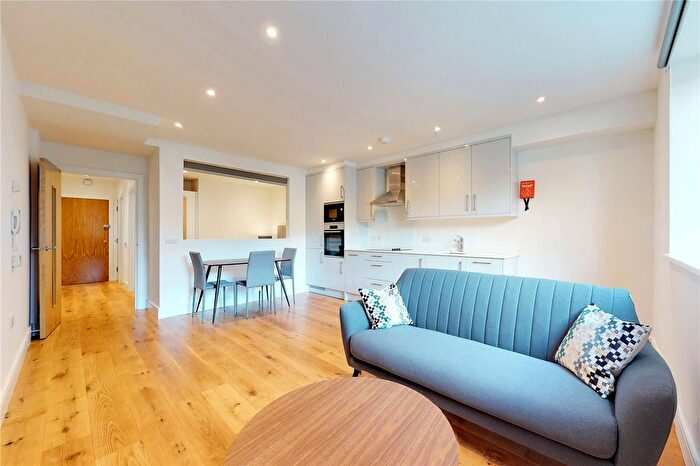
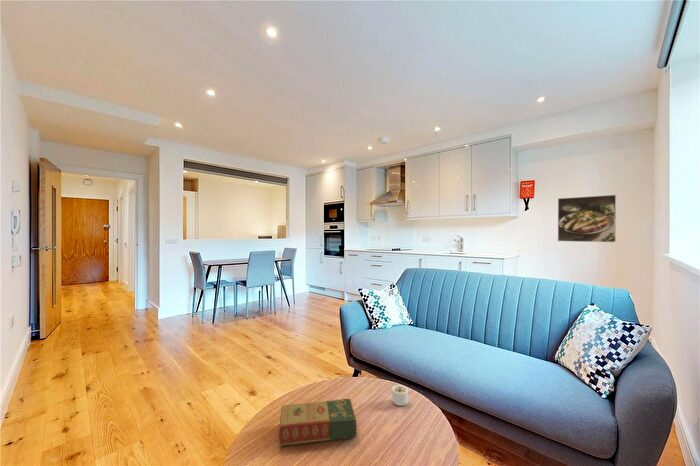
+ book (317, 420)
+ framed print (585, 219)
+ candle (401, 396)
